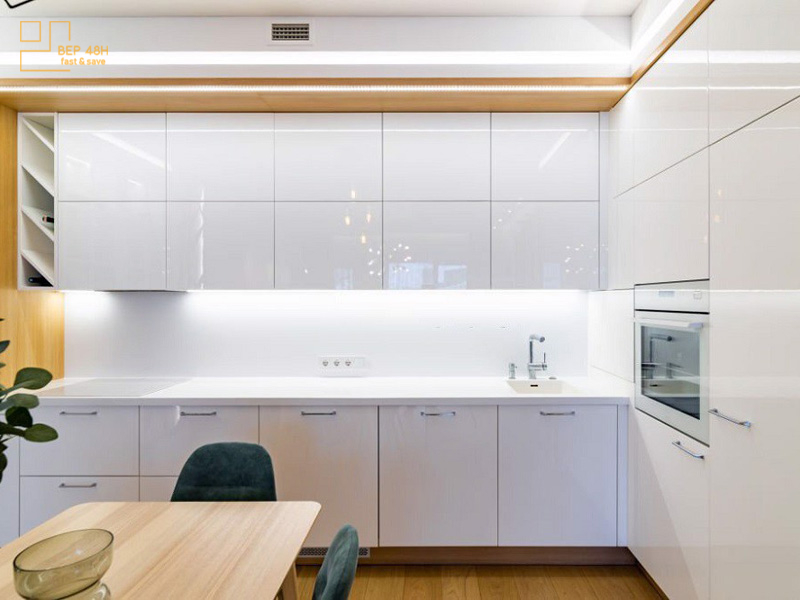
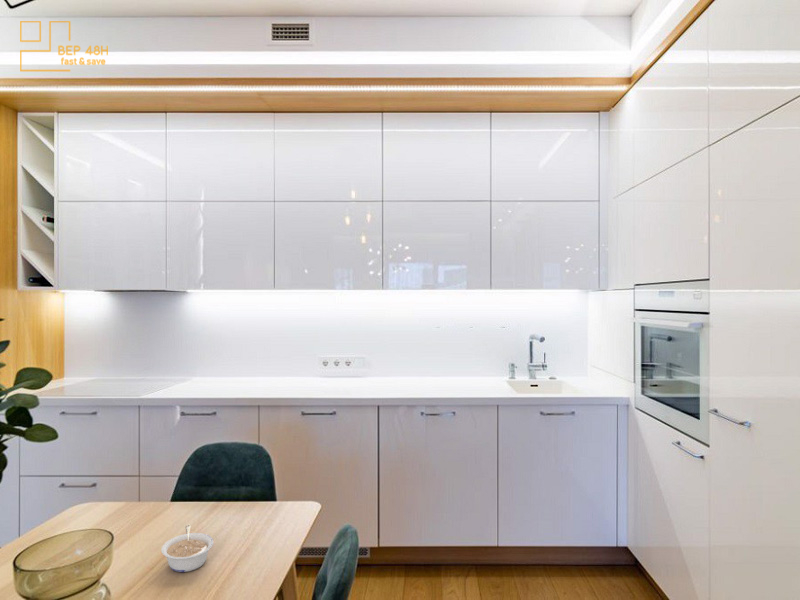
+ legume (186, 551)
